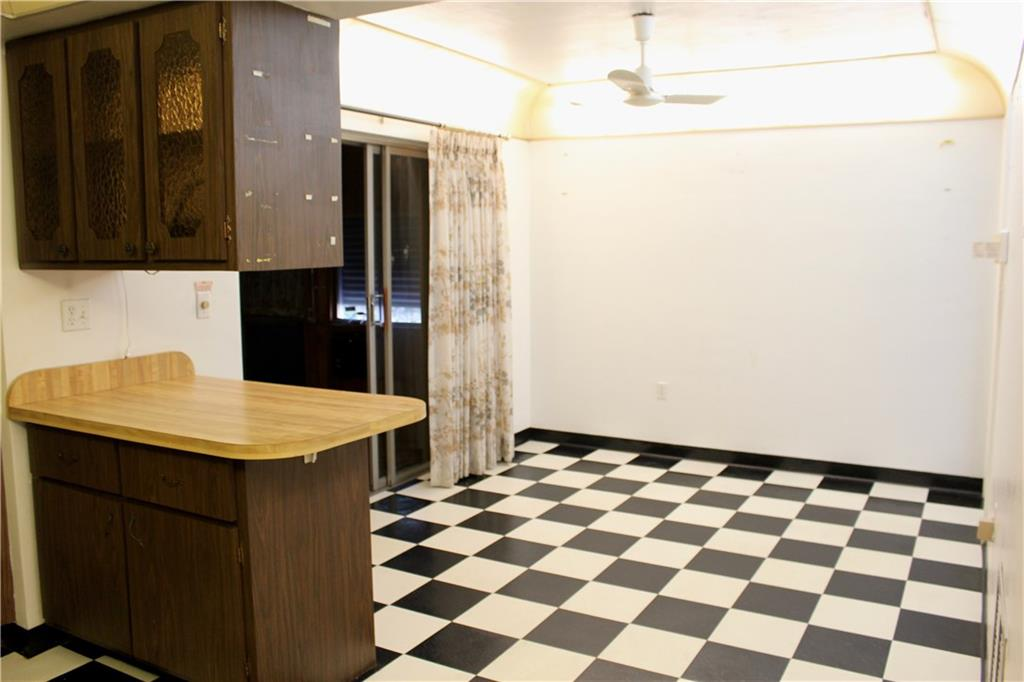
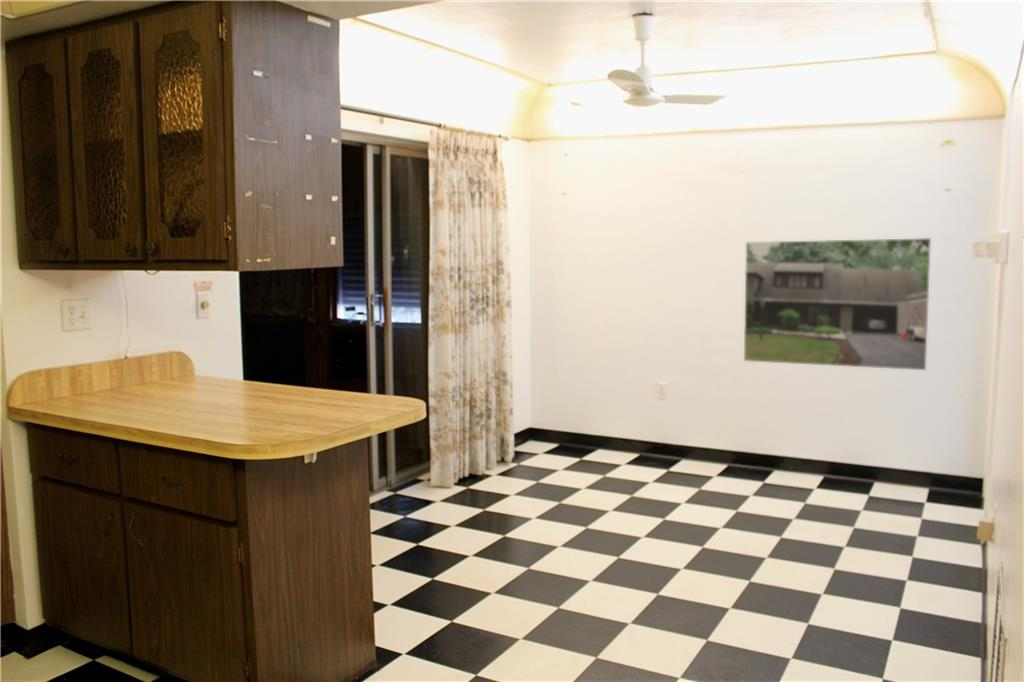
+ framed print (832, 303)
